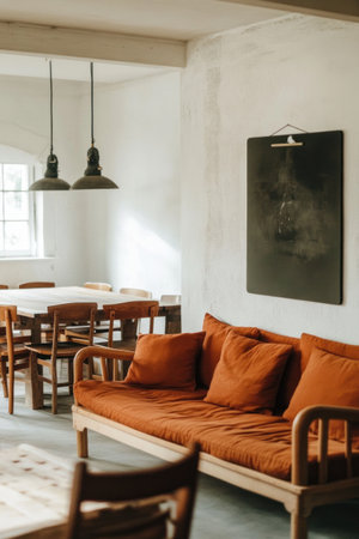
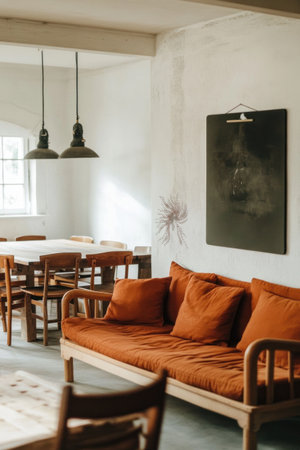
+ wall sculpture (171, 220)
